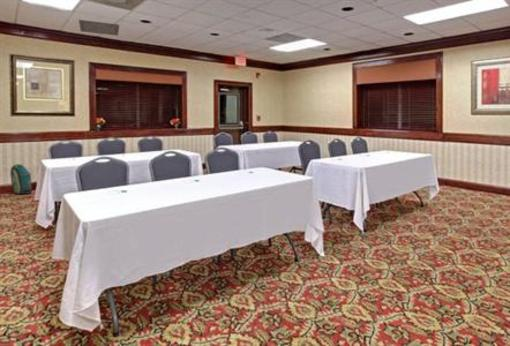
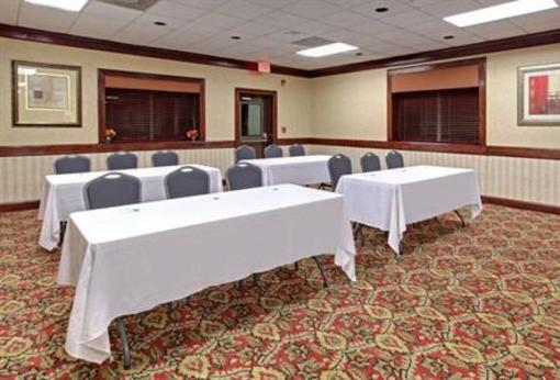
- ceiling vent (99, 28)
- backpack (21, 178)
